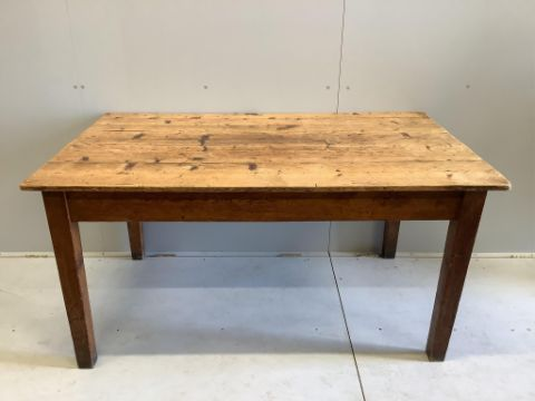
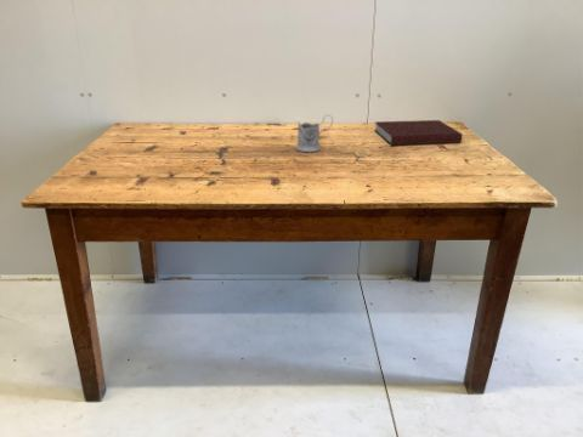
+ tea glass holder (313, 131)
+ notebook (415, 131)
